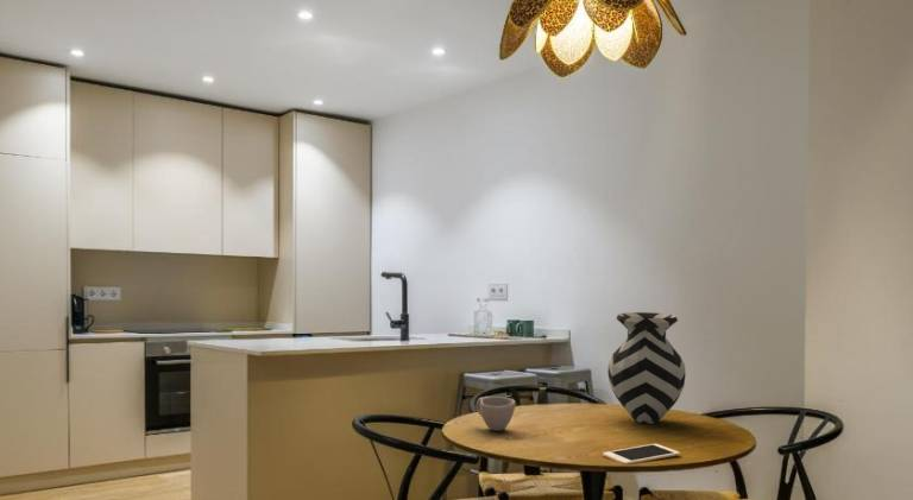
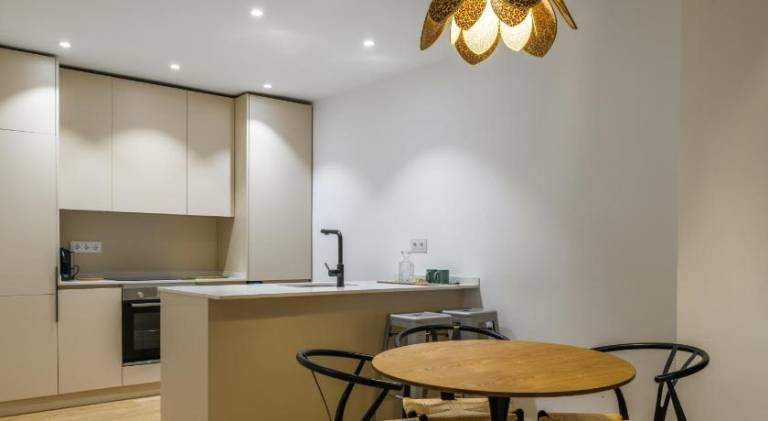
- cup (492, 413)
- cell phone (641, 454)
- vase (646, 367)
